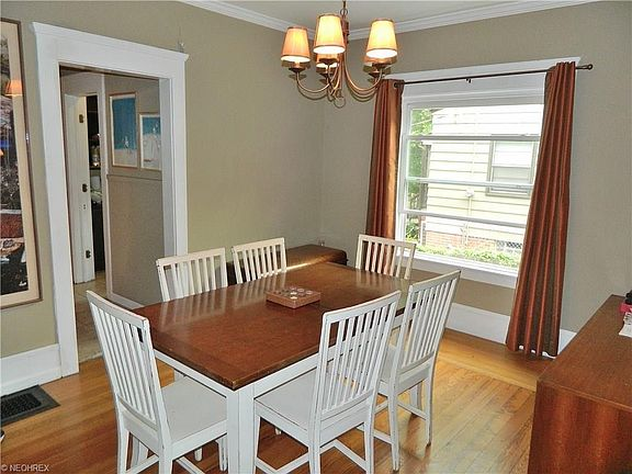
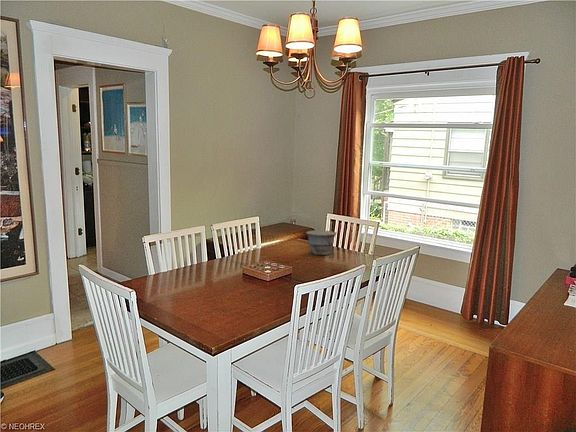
+ bowl (320, 242)
